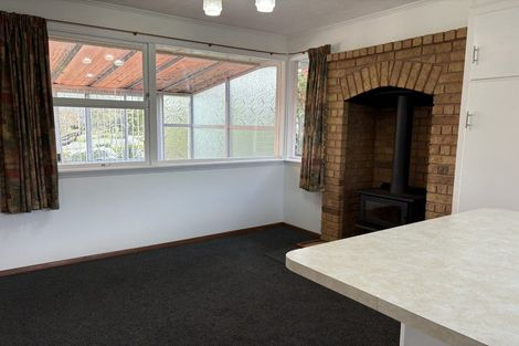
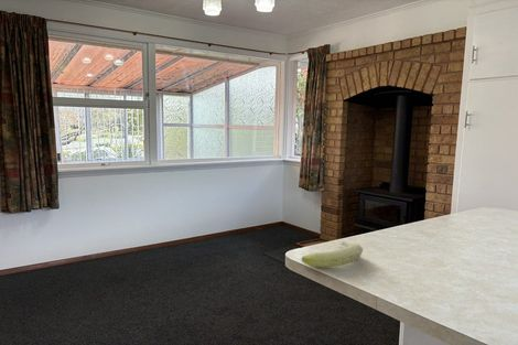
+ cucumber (336, 250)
